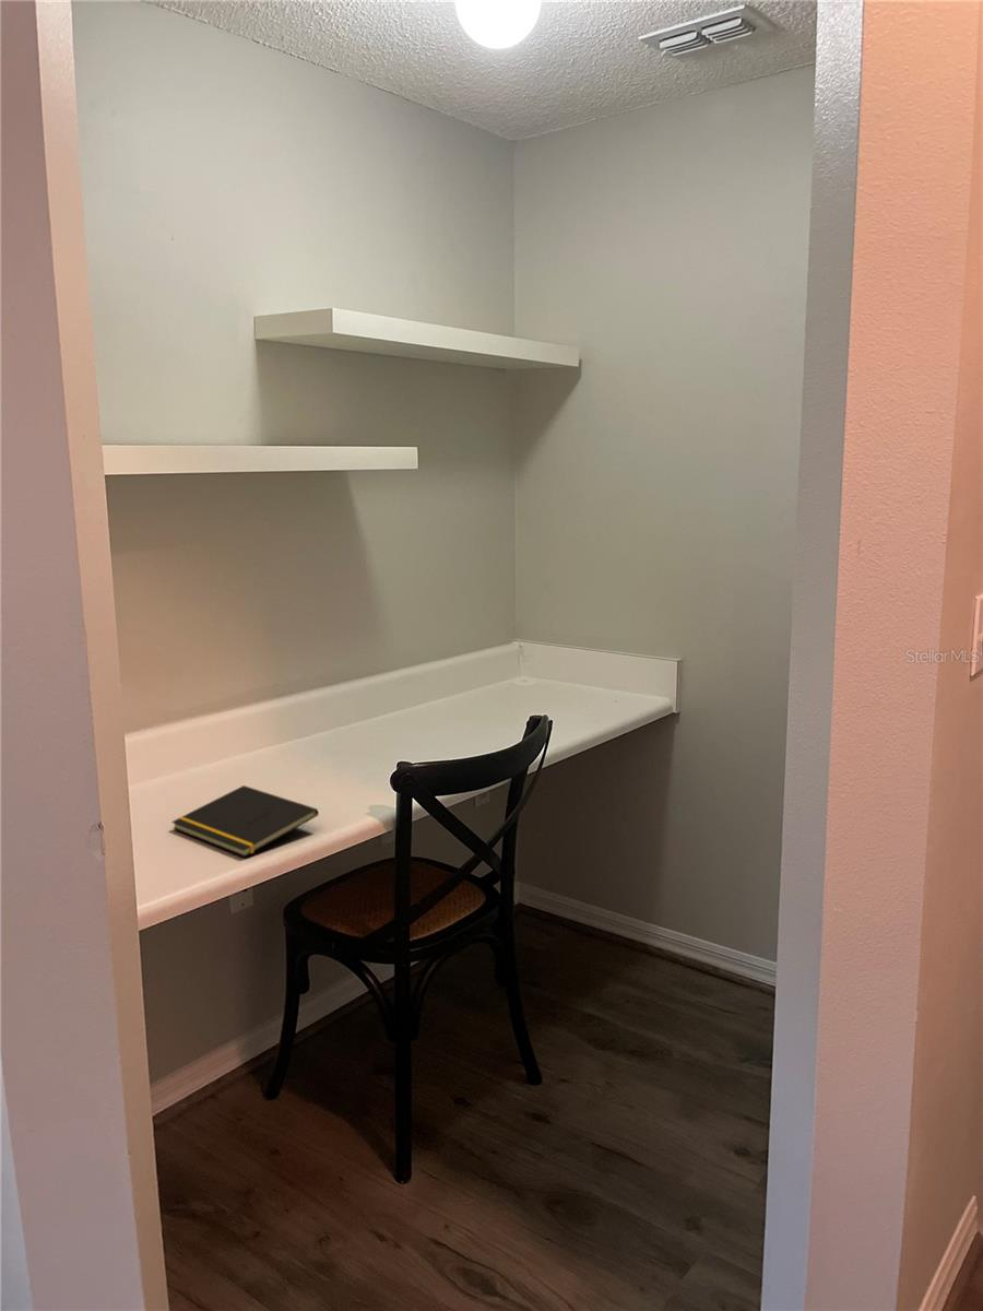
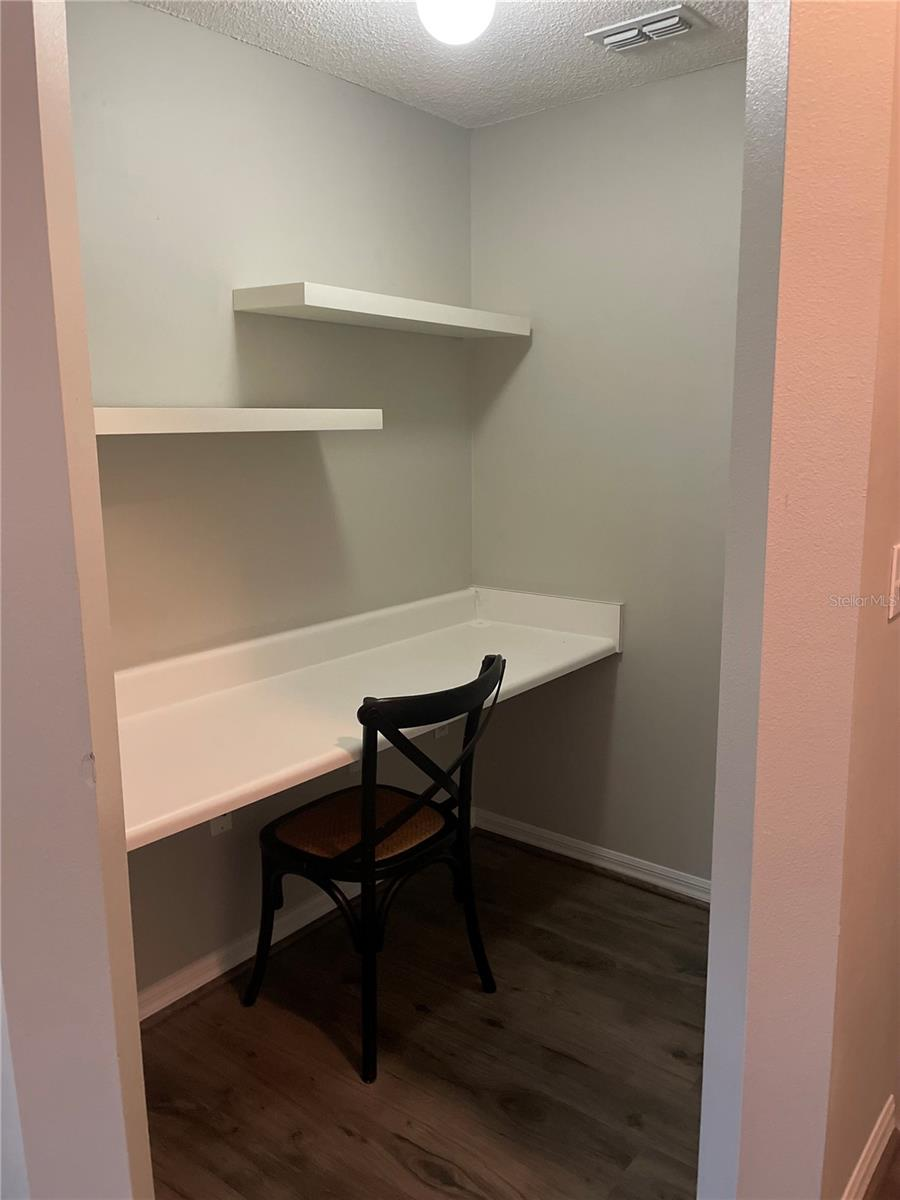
- notepad (244, 818)
